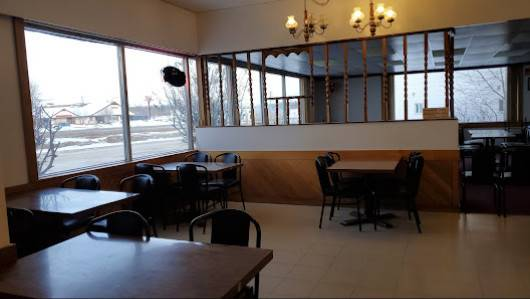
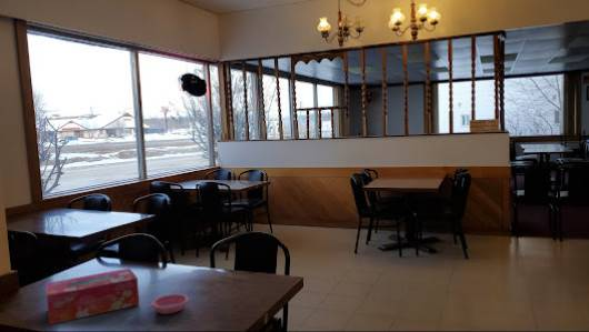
+ saucer (170, 304)
+ tissue box (92, 293)
